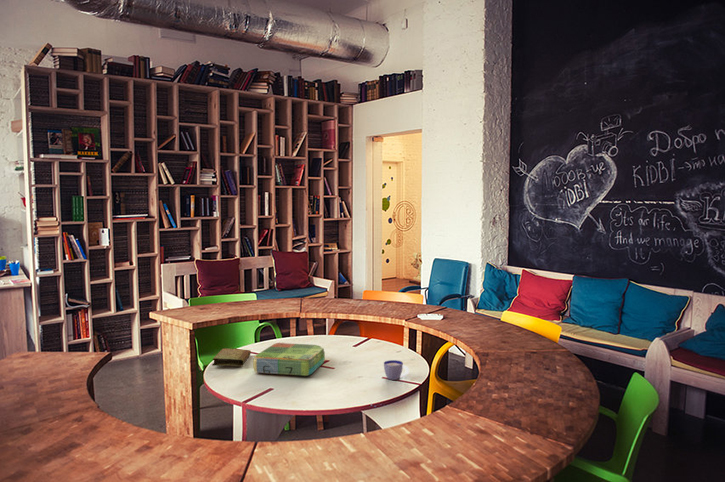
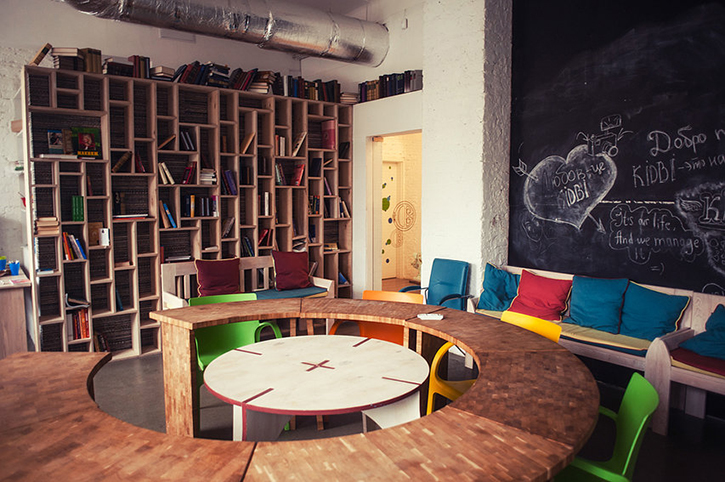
- board game (291, 358)
- book (233, 356)
- cup (396, 370)
